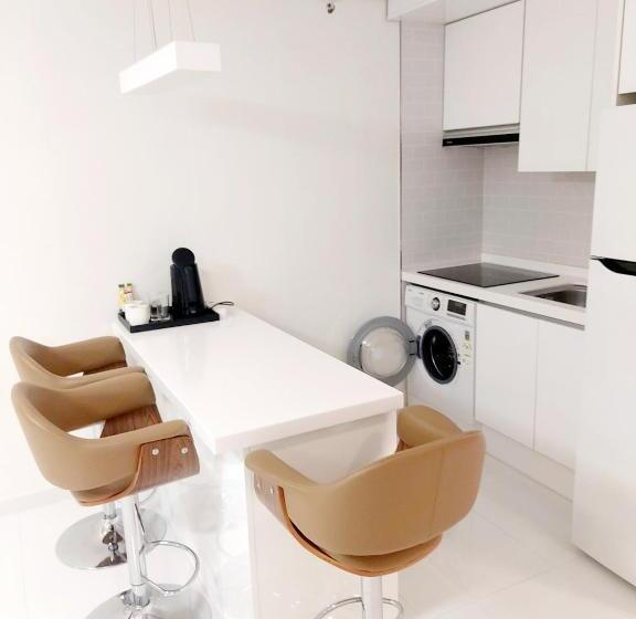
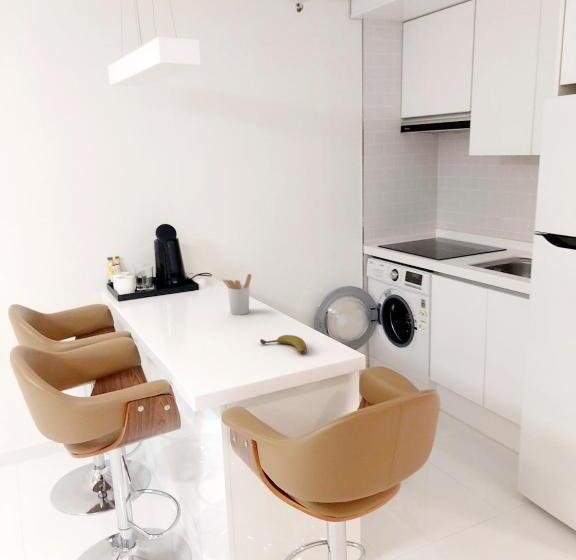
+ utensil holder (237, 294)
+ fruit (286, 343)
